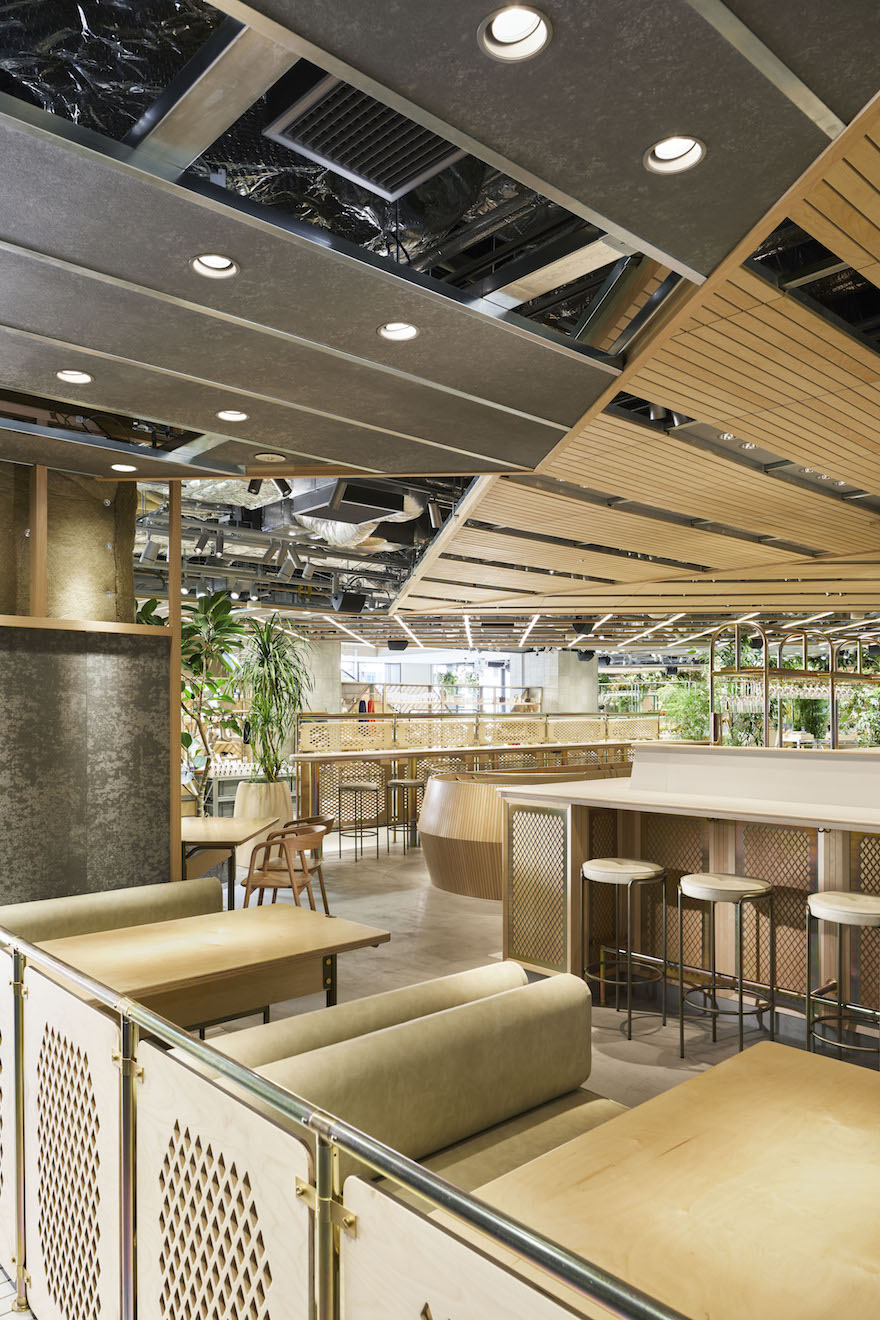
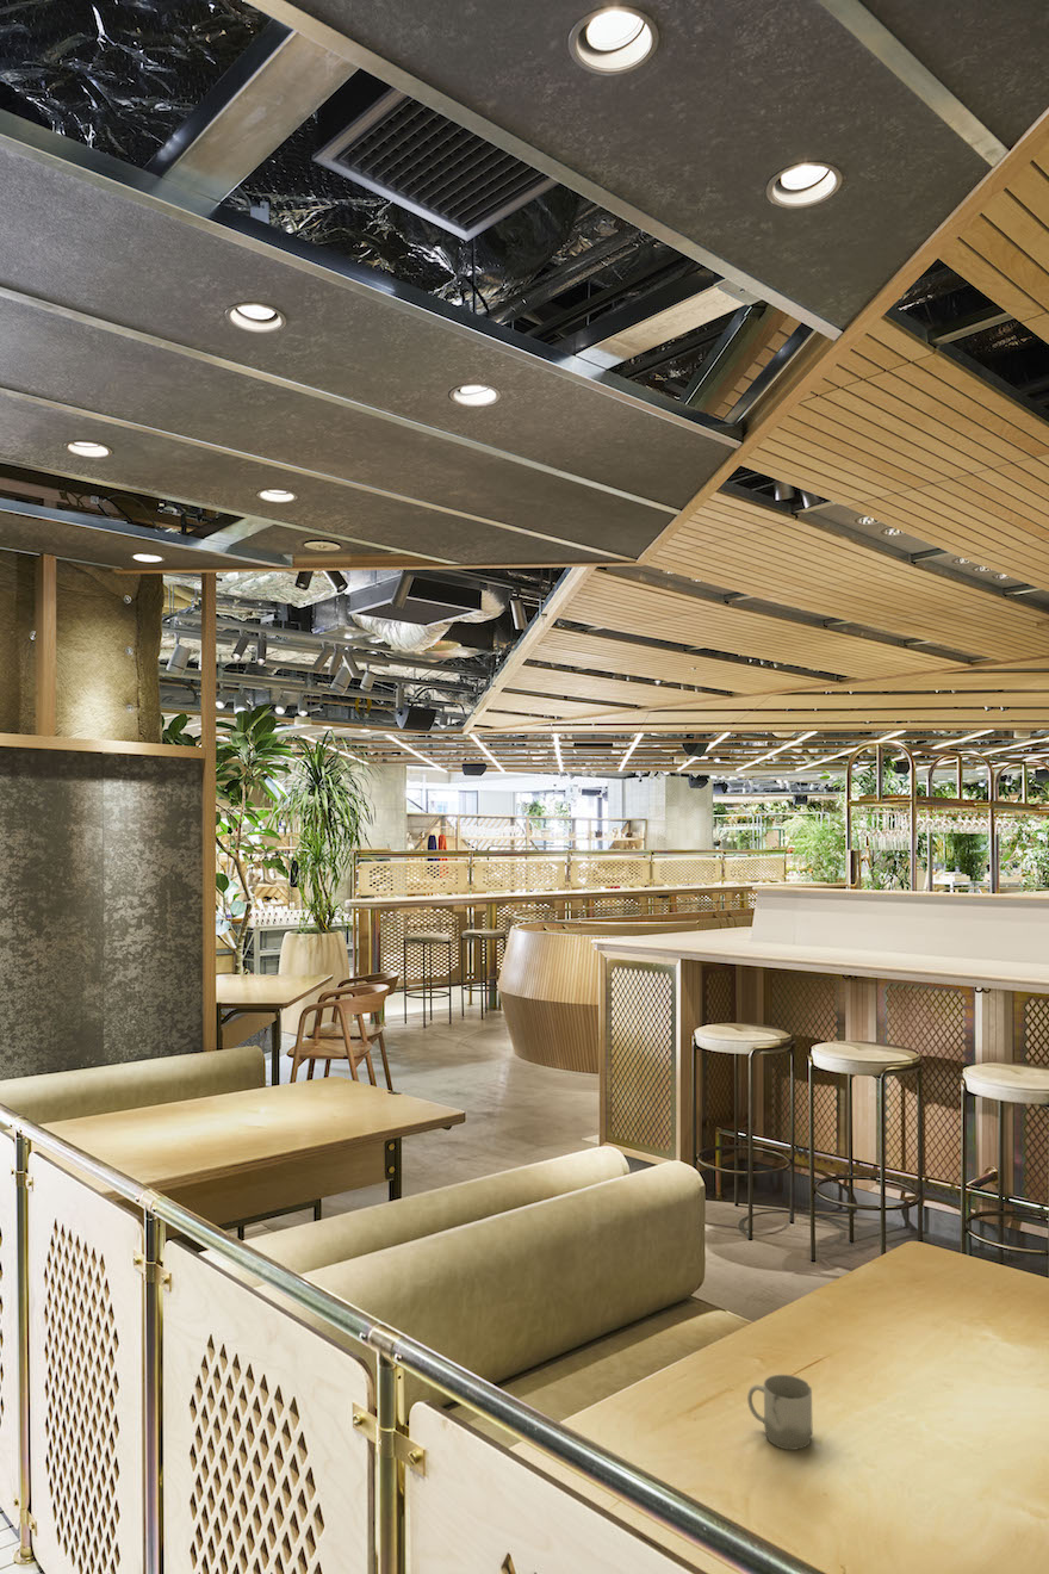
+ cup (778, 1408)
